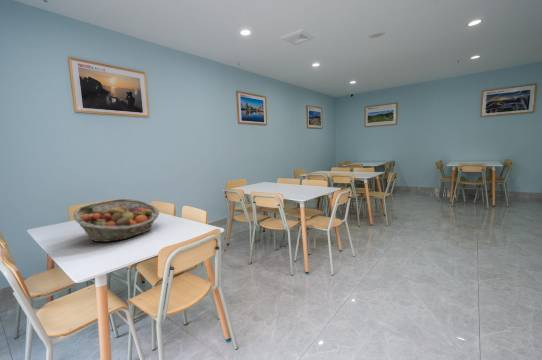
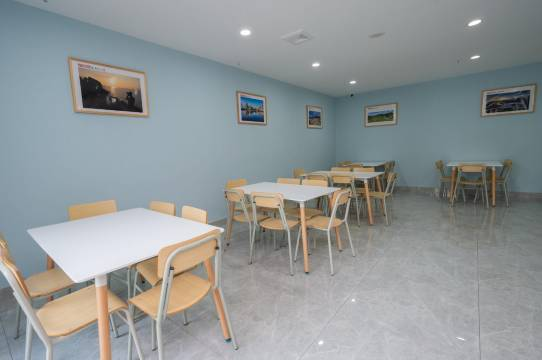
- fruit basket (120, 218)
